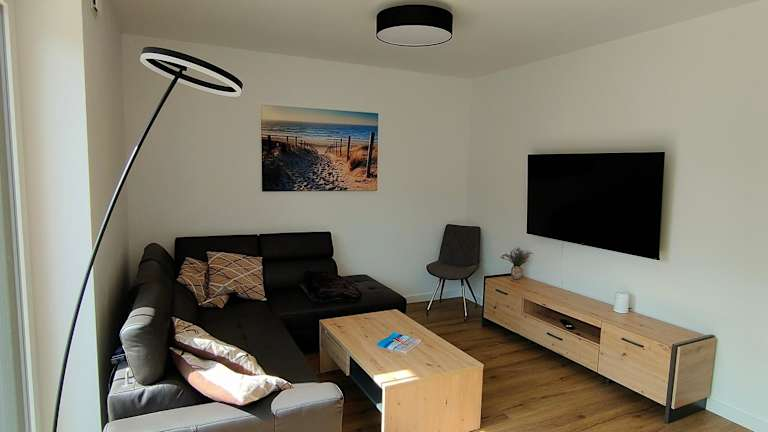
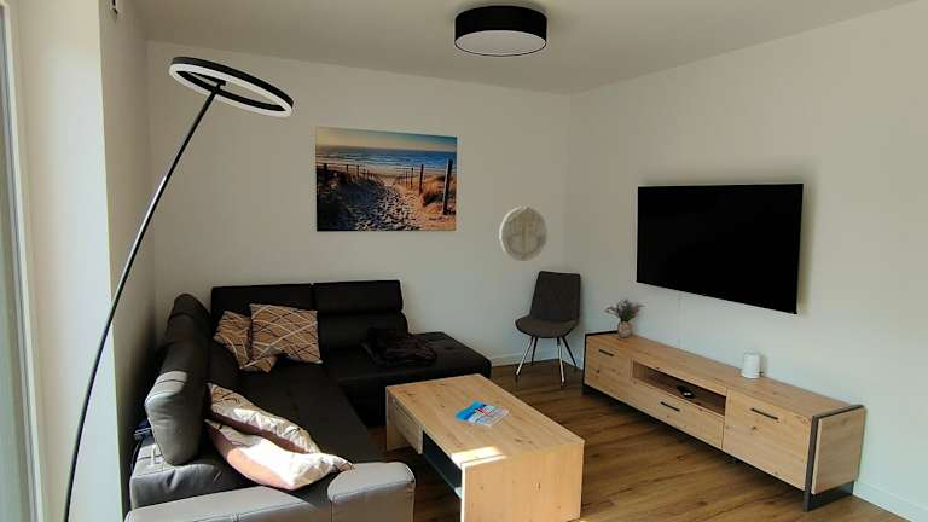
+ wall decoration (524, 233)
